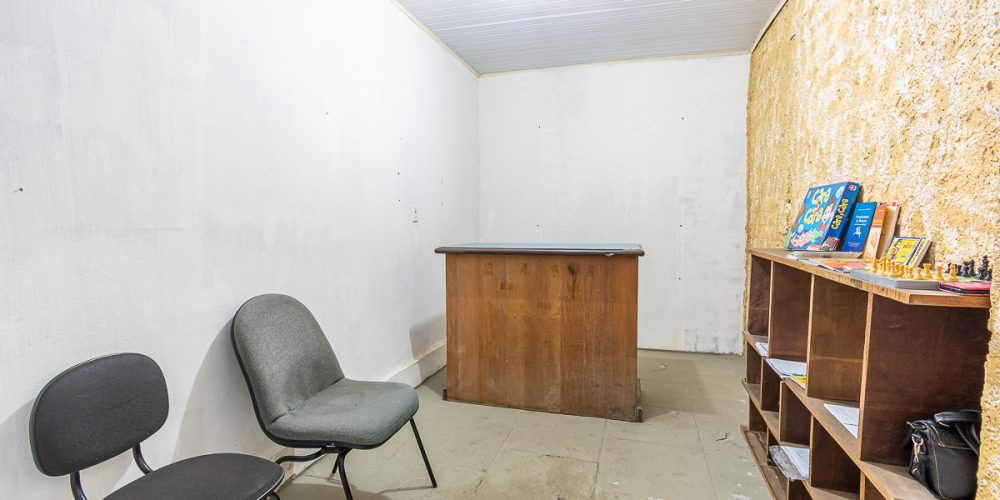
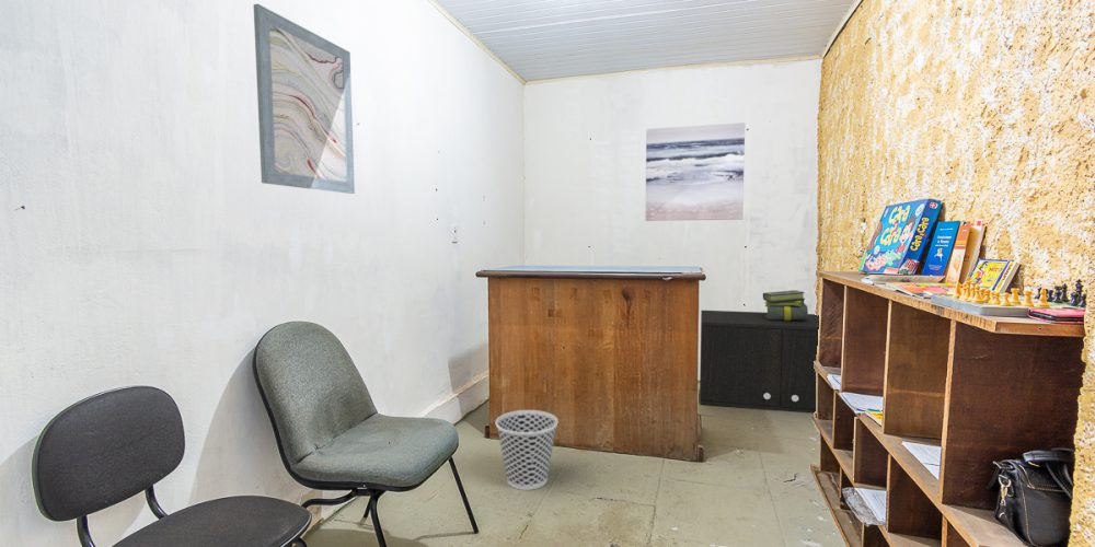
+ storage cabinet (774, 358)
+ wastebasket (527, 450)
+ wall art (310, 110)
+ stack of books (784, 304)
+ wall art (693, 173)
